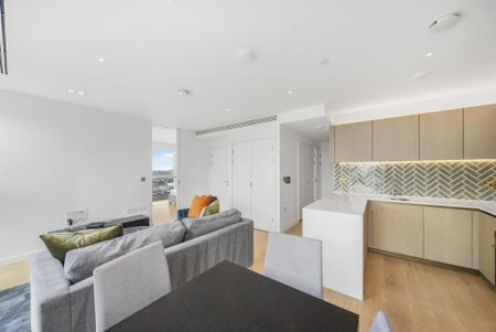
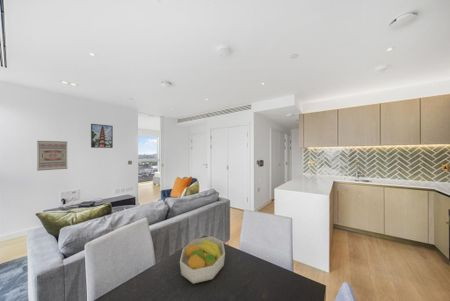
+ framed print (102, 136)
+ wall art (52, 155)
+ fruit bowl (203, 255)
